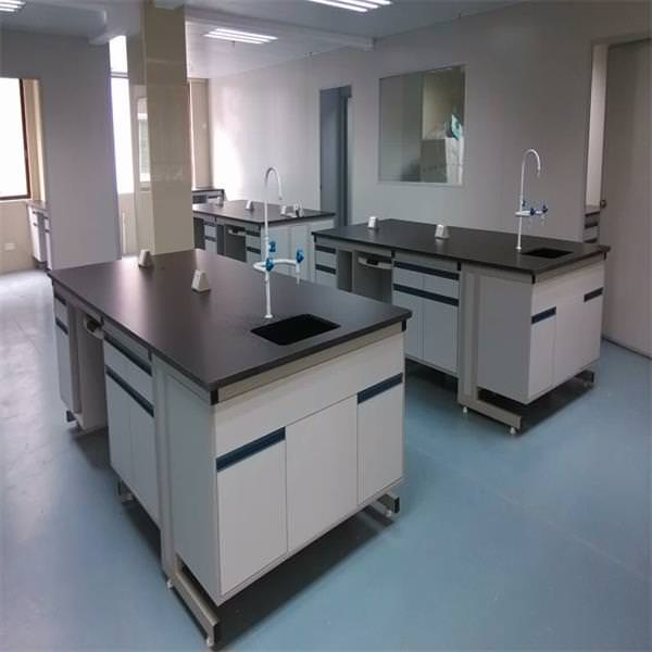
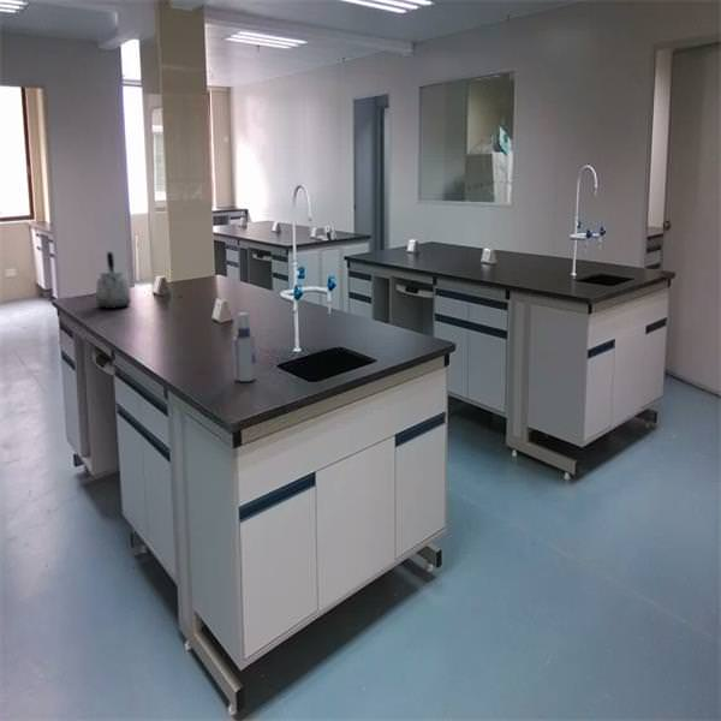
+ kettle (112, 280)
+ spray bottle (244, 346)
